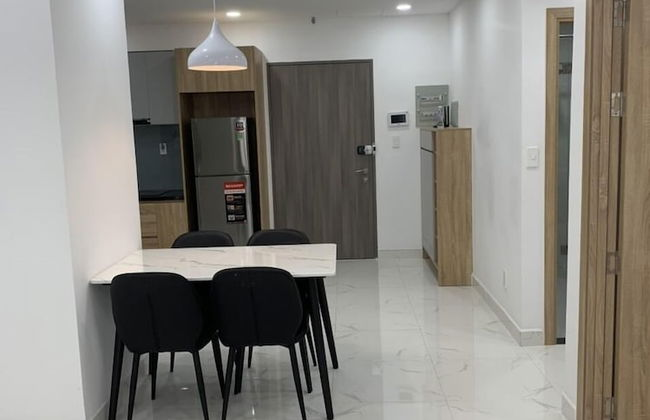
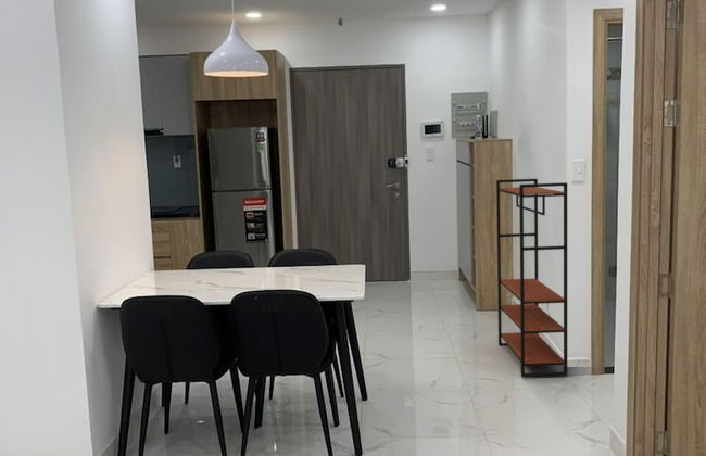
+ bookshelf (534, 271)
